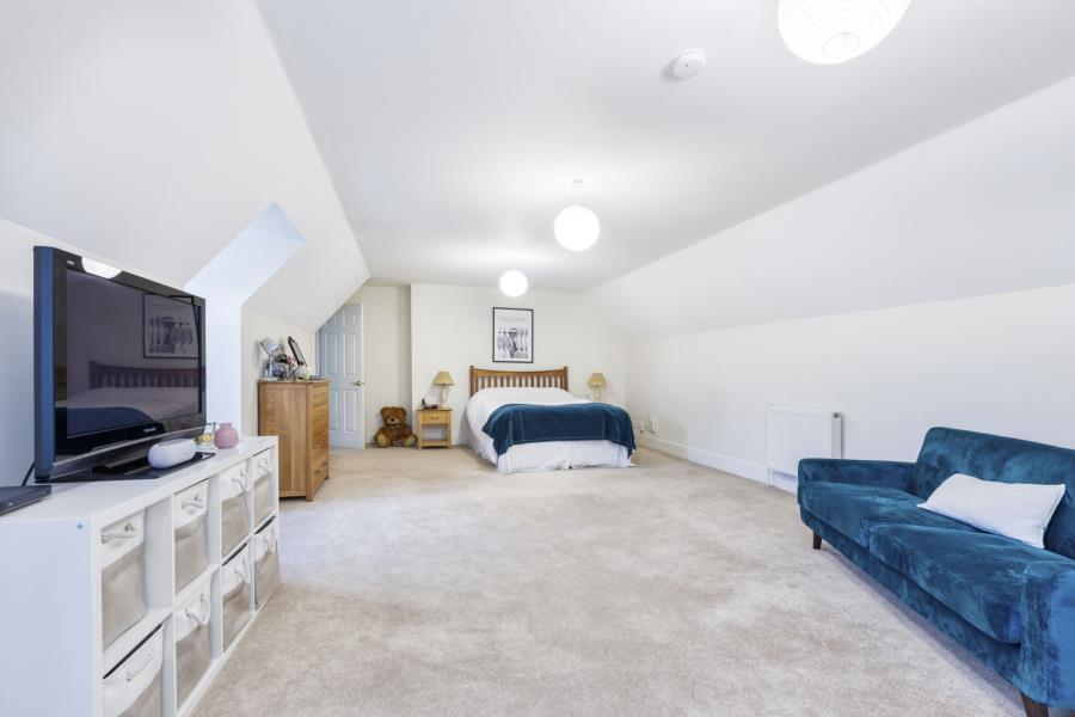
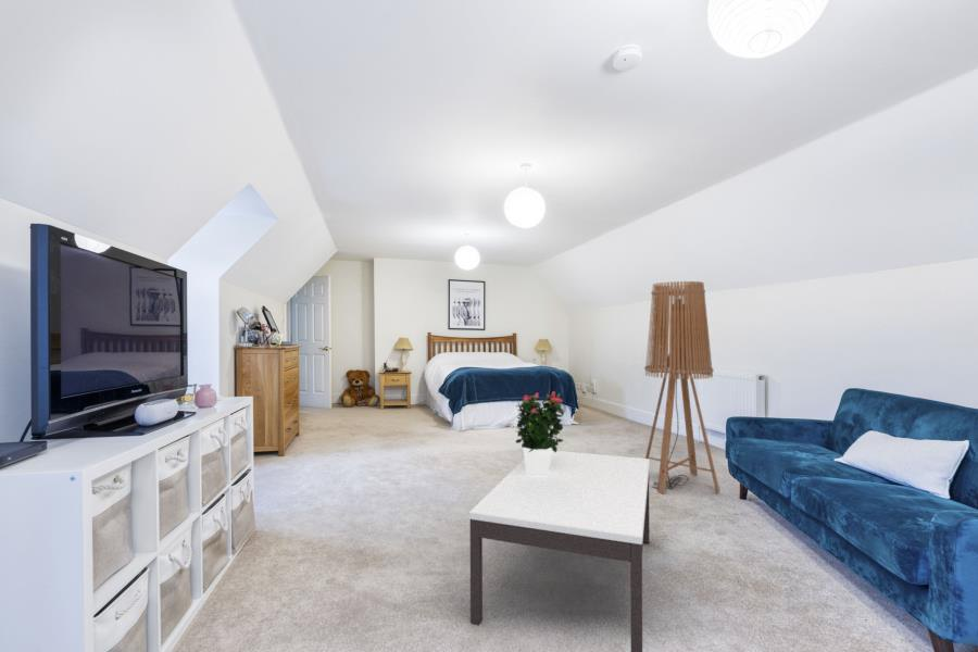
+ potted flower (538, 431)
+ floor lamp (676, 384)
+ table (574, 527)
